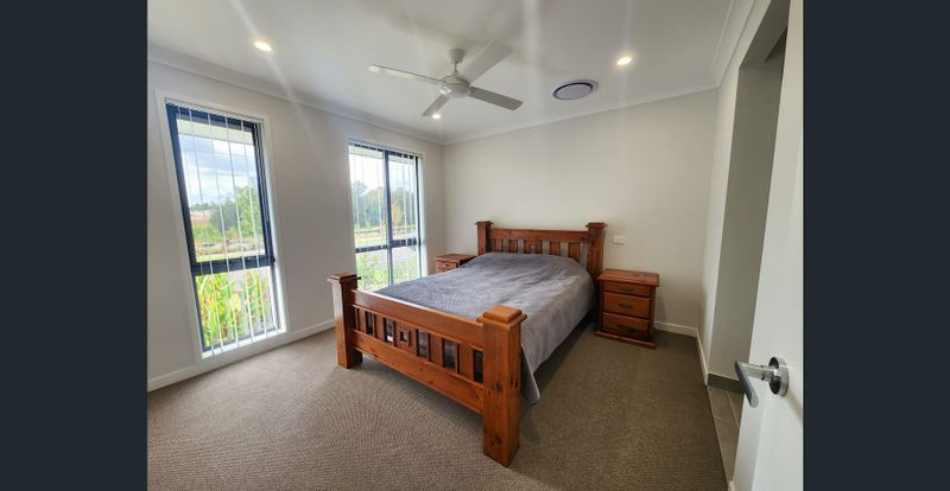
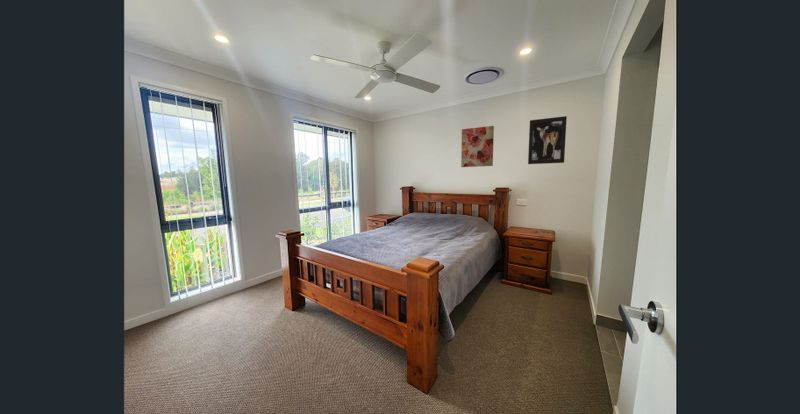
+ wall art (546, 141)
+ wall art (476, 147)
